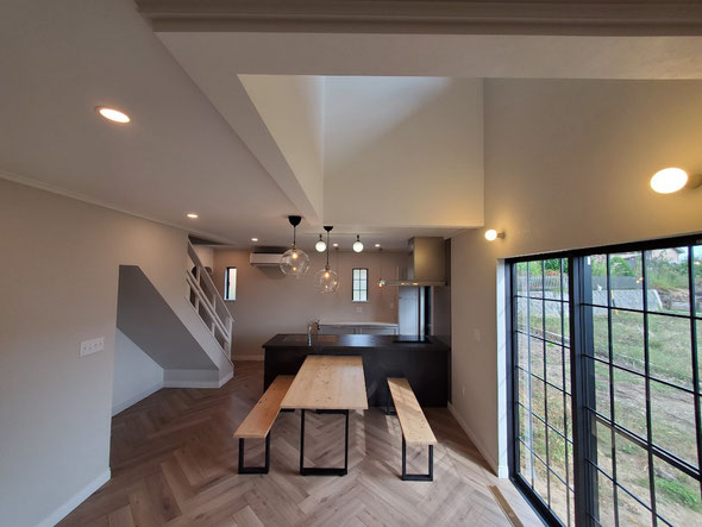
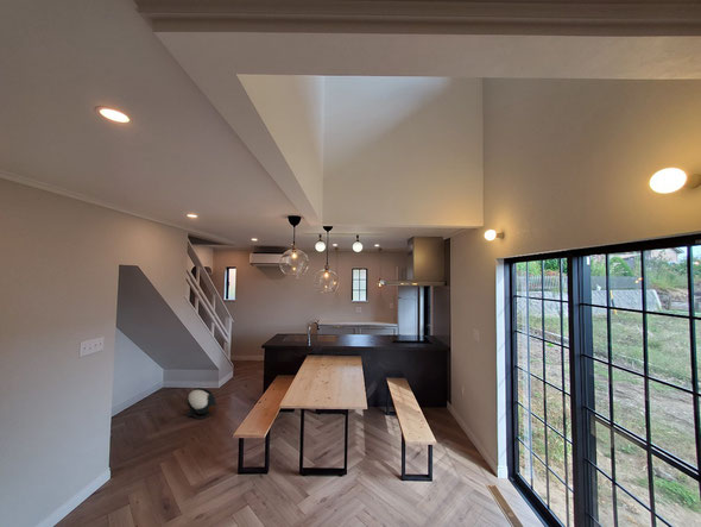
+ helmet (203, 401)
